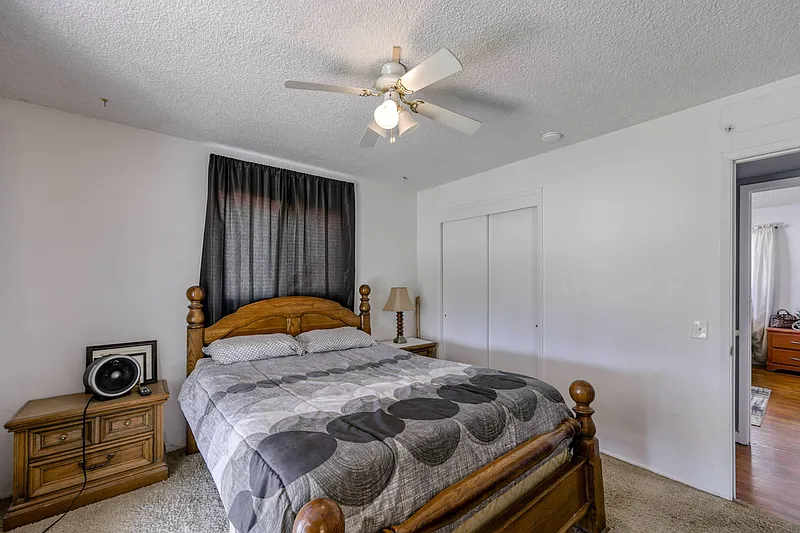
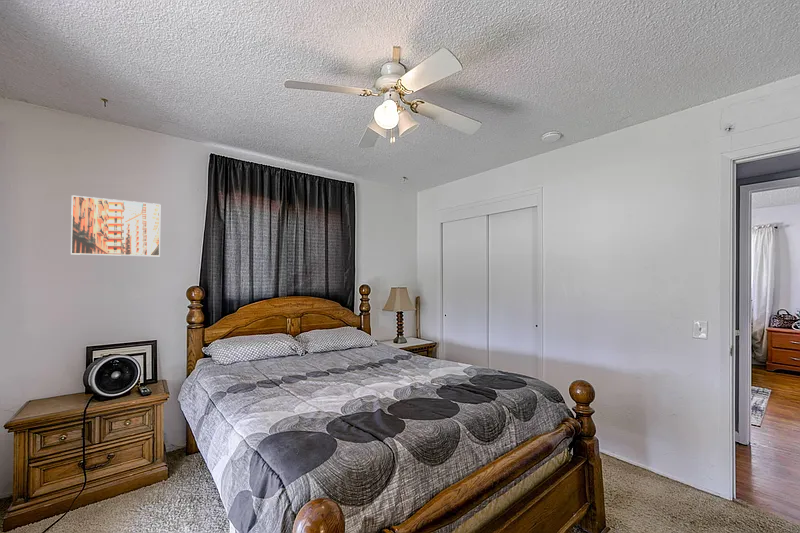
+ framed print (118, 227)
